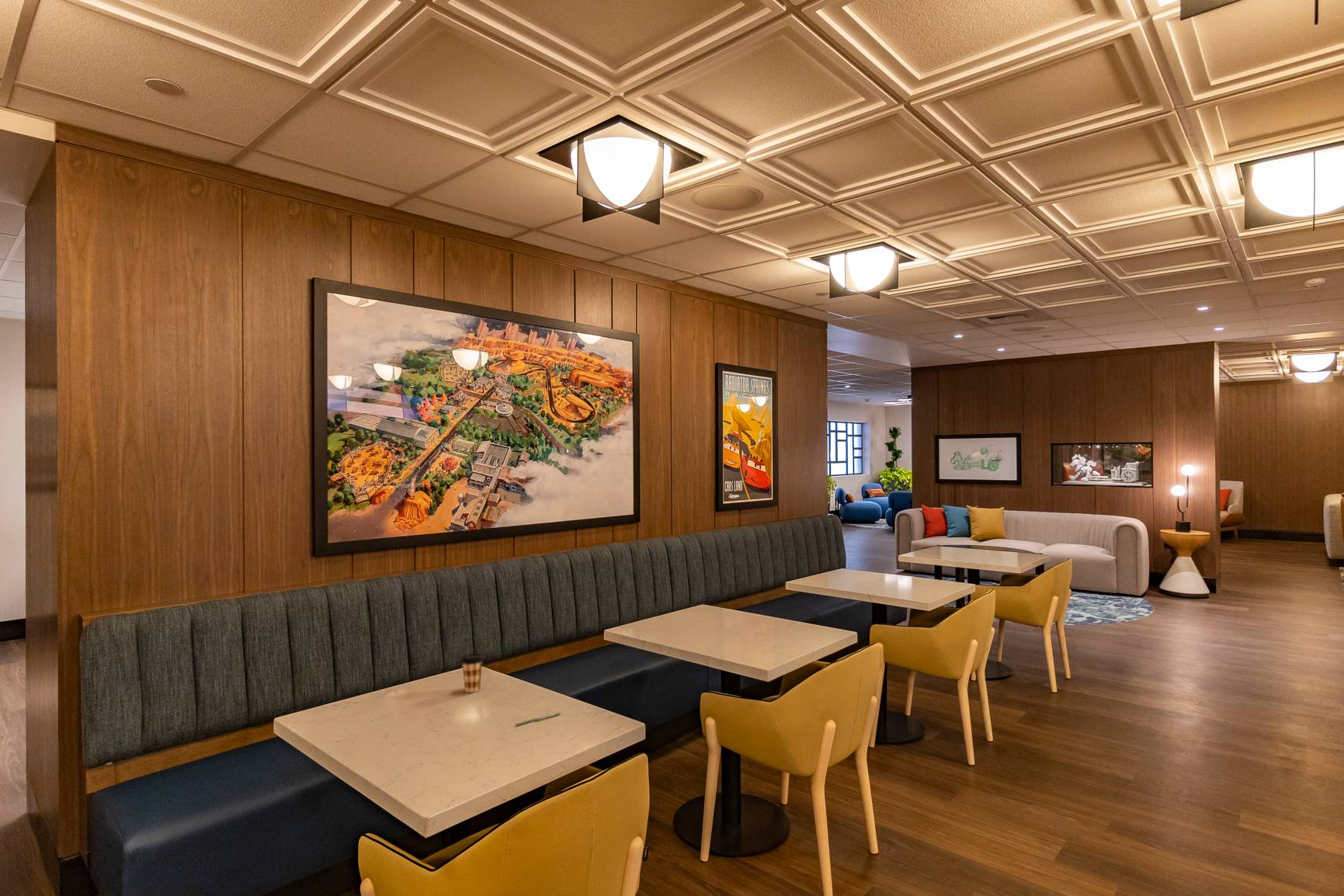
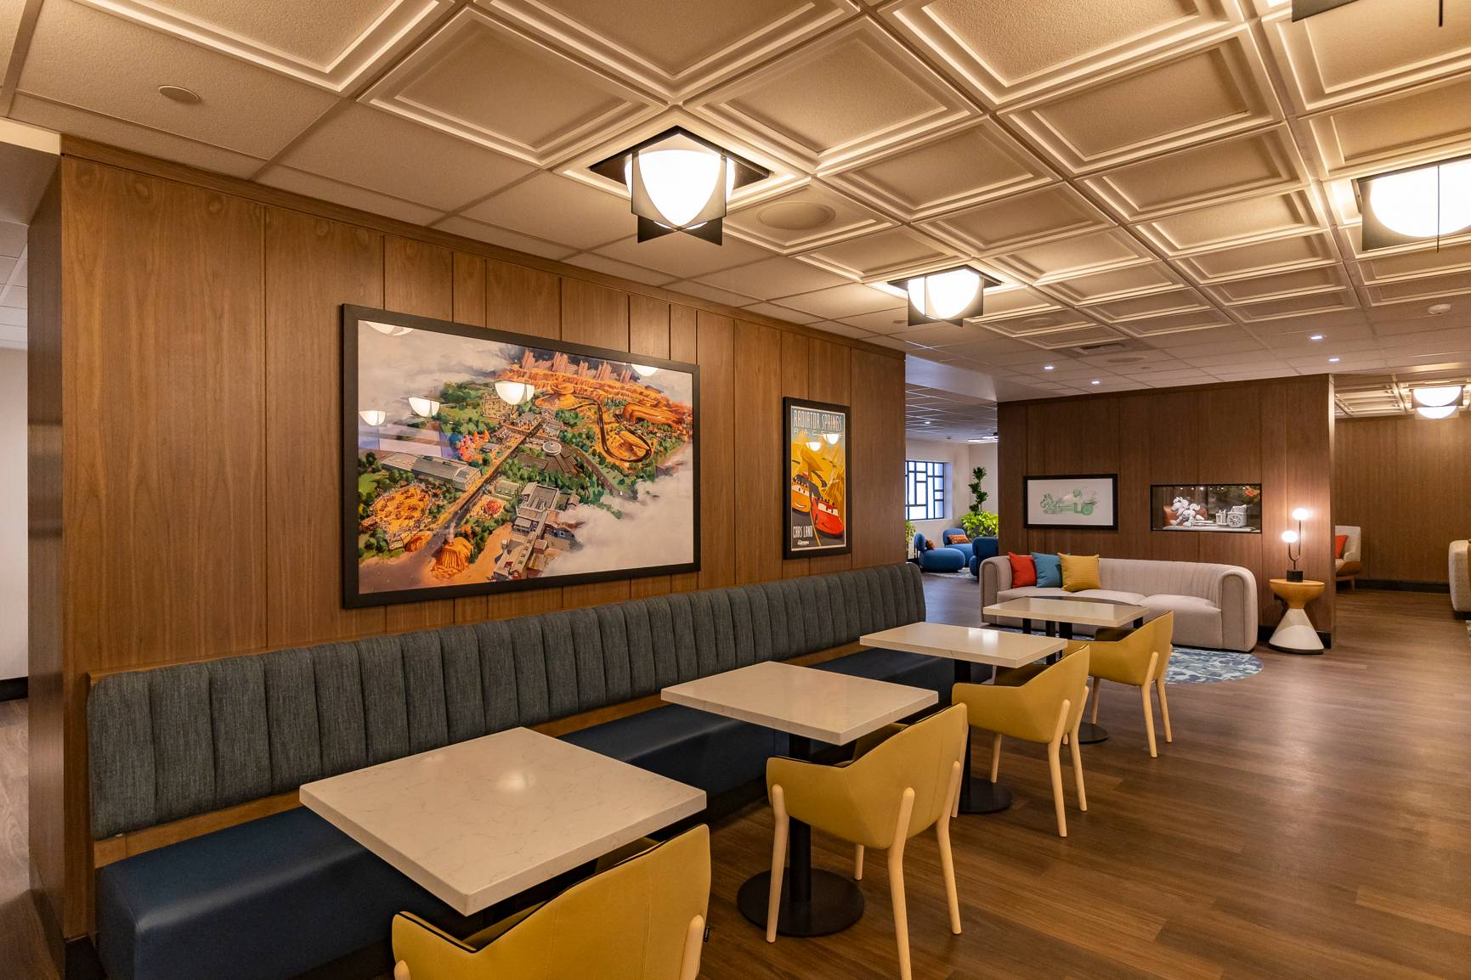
- coffee cup (472, 672)
- pen (538, 718)
